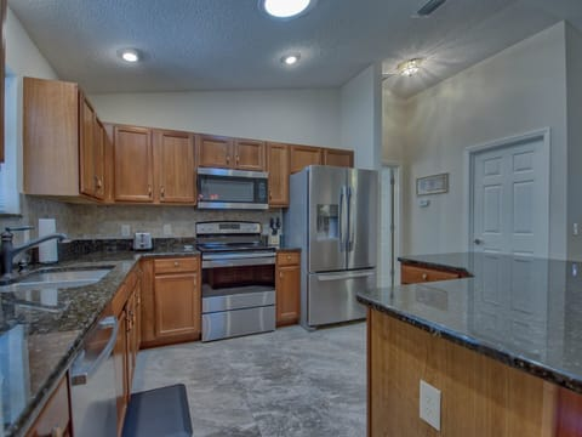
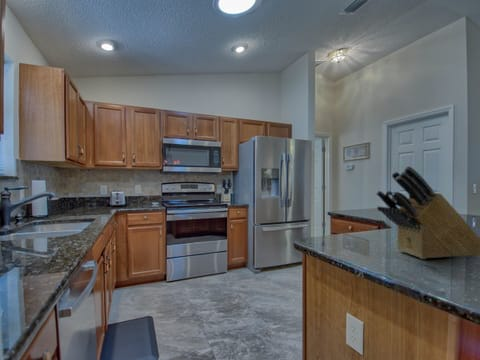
+ knife block (429, 210)
